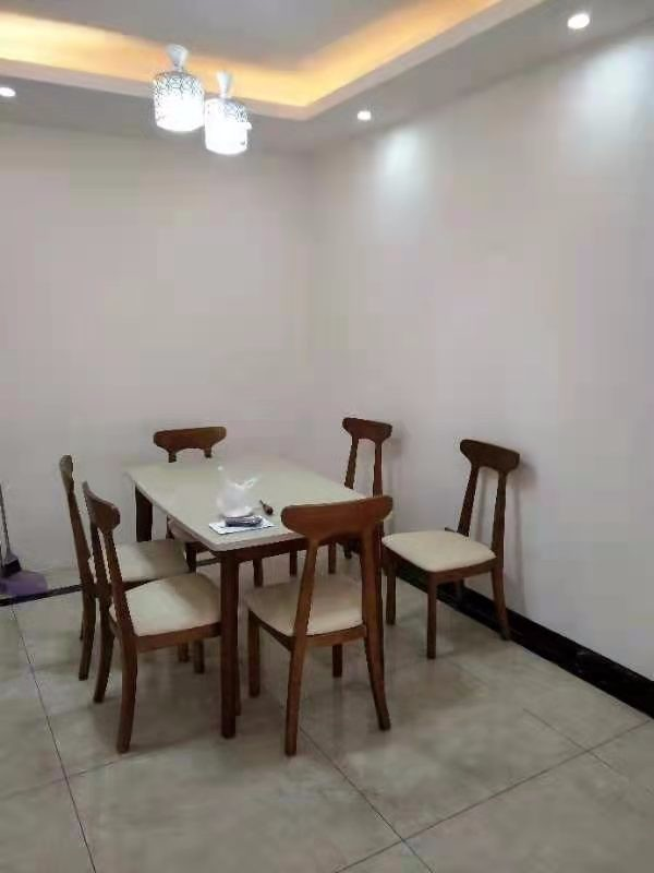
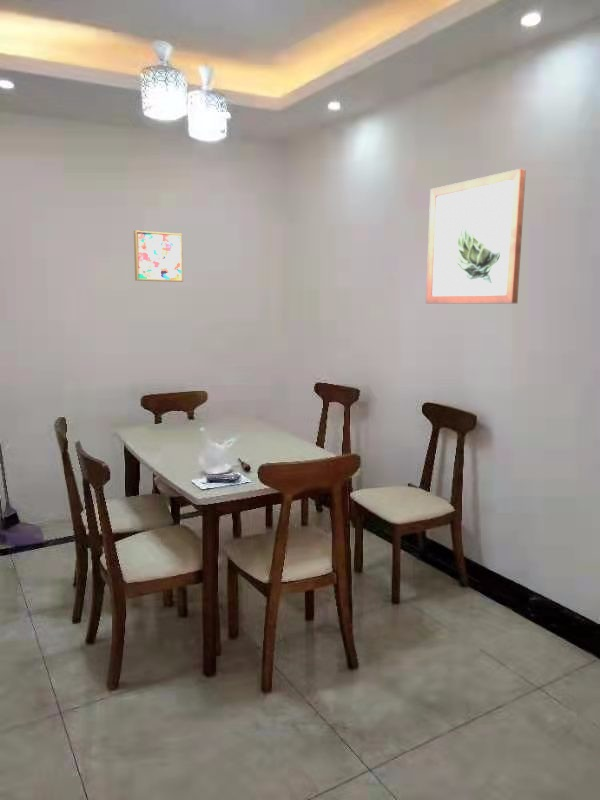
+ wall art (158, 256)
+ wall art (471, 242)
